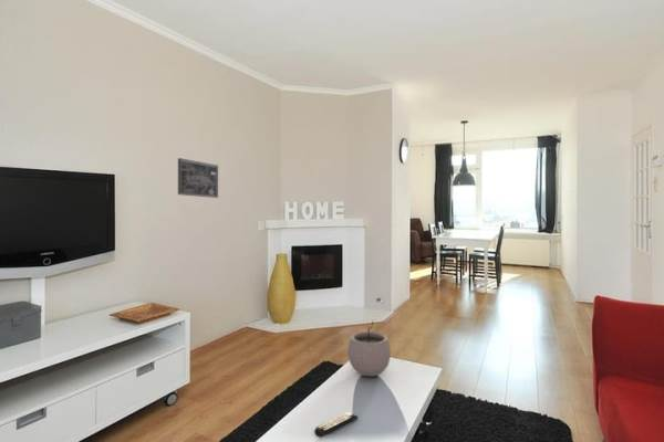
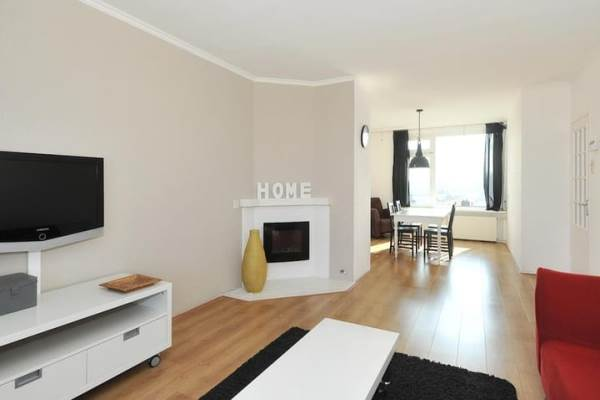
- wall art (198, 179)
- plant pot (369, 347)
- remote control (336, 423)
